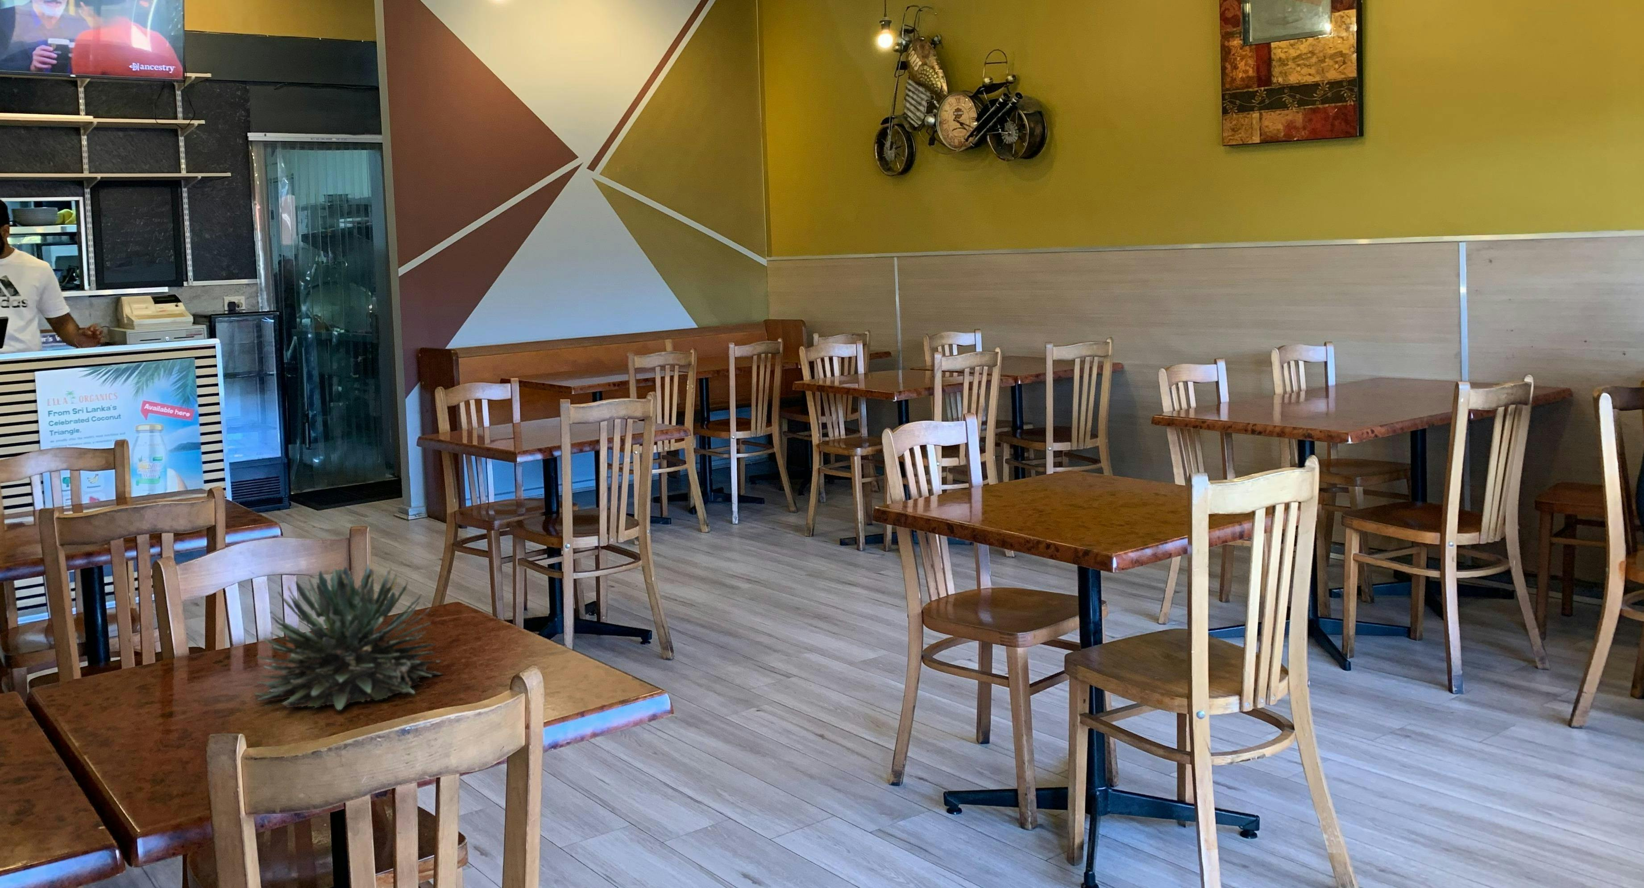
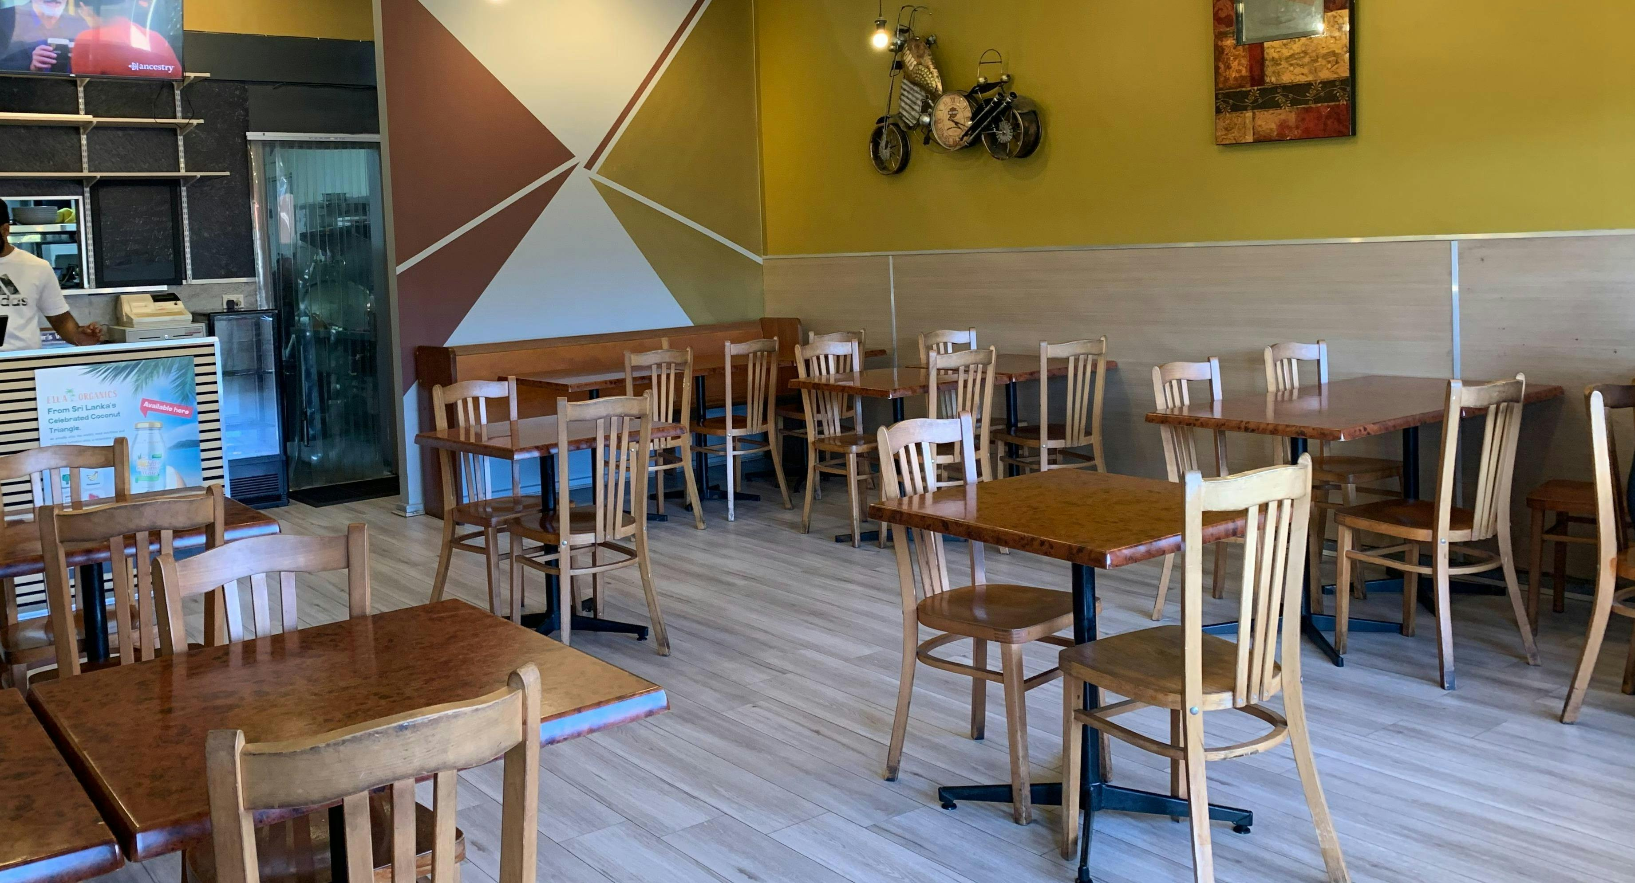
- succulent plant (343, 628)
